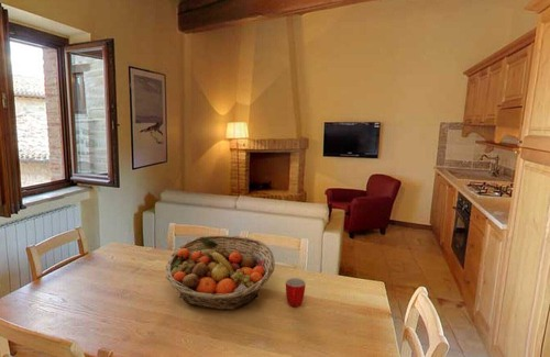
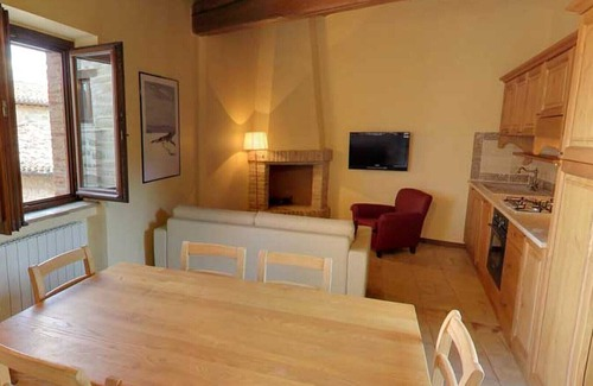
- fruit basket (220, 269)
- mug (294, 294)
